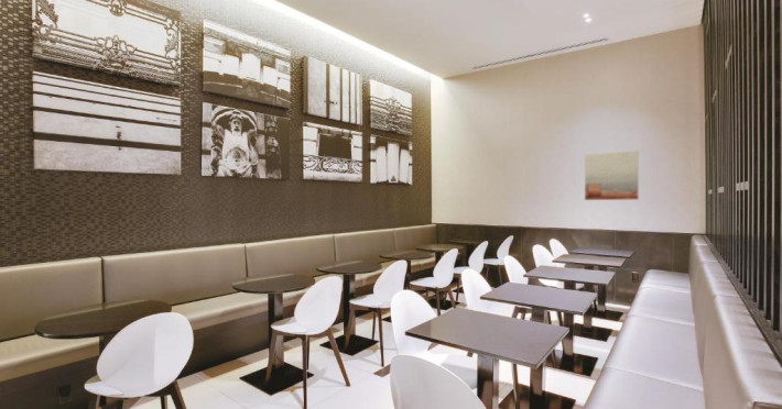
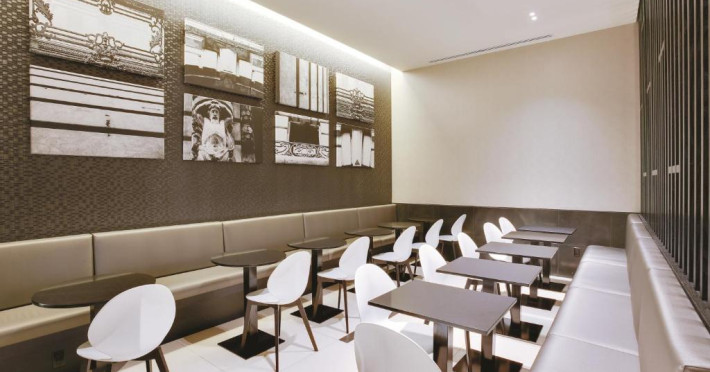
- wall art (610, 176)
